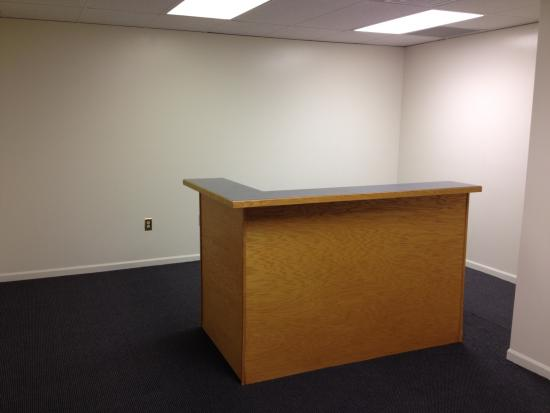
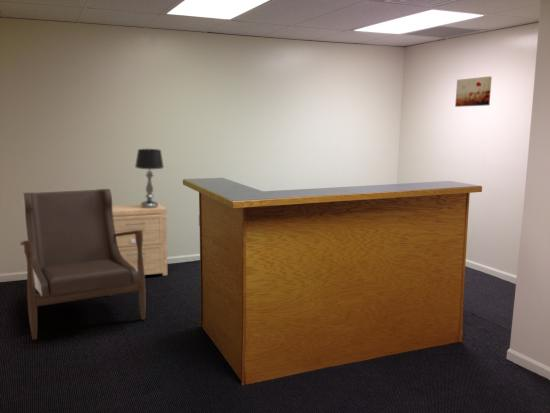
+ side table (132, 241)
+ table lamp (149, 178)
+ armchair (79, 255)
+ wall art (472, 92)
